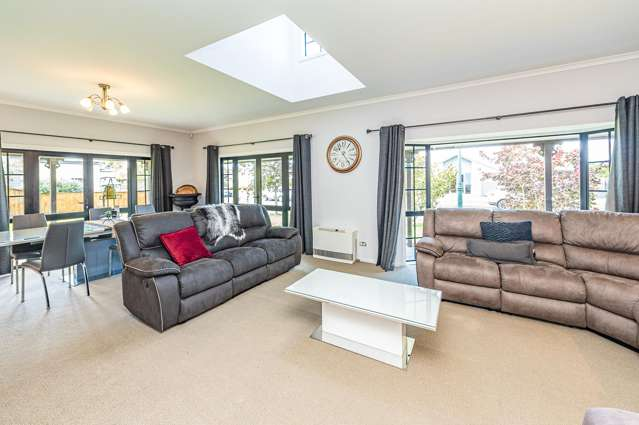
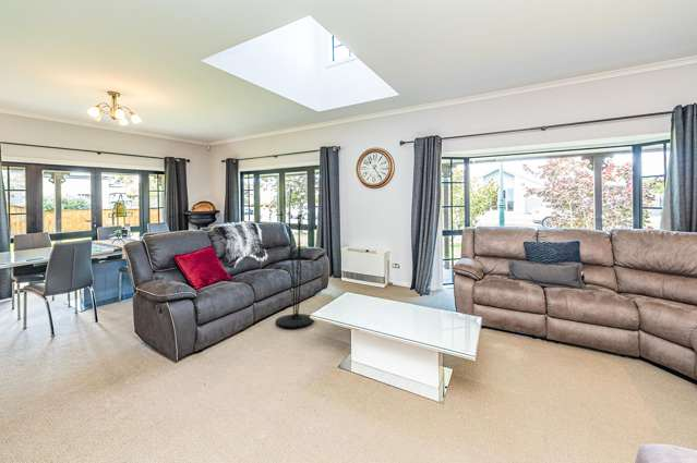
+ floor lamp (291, 253)
